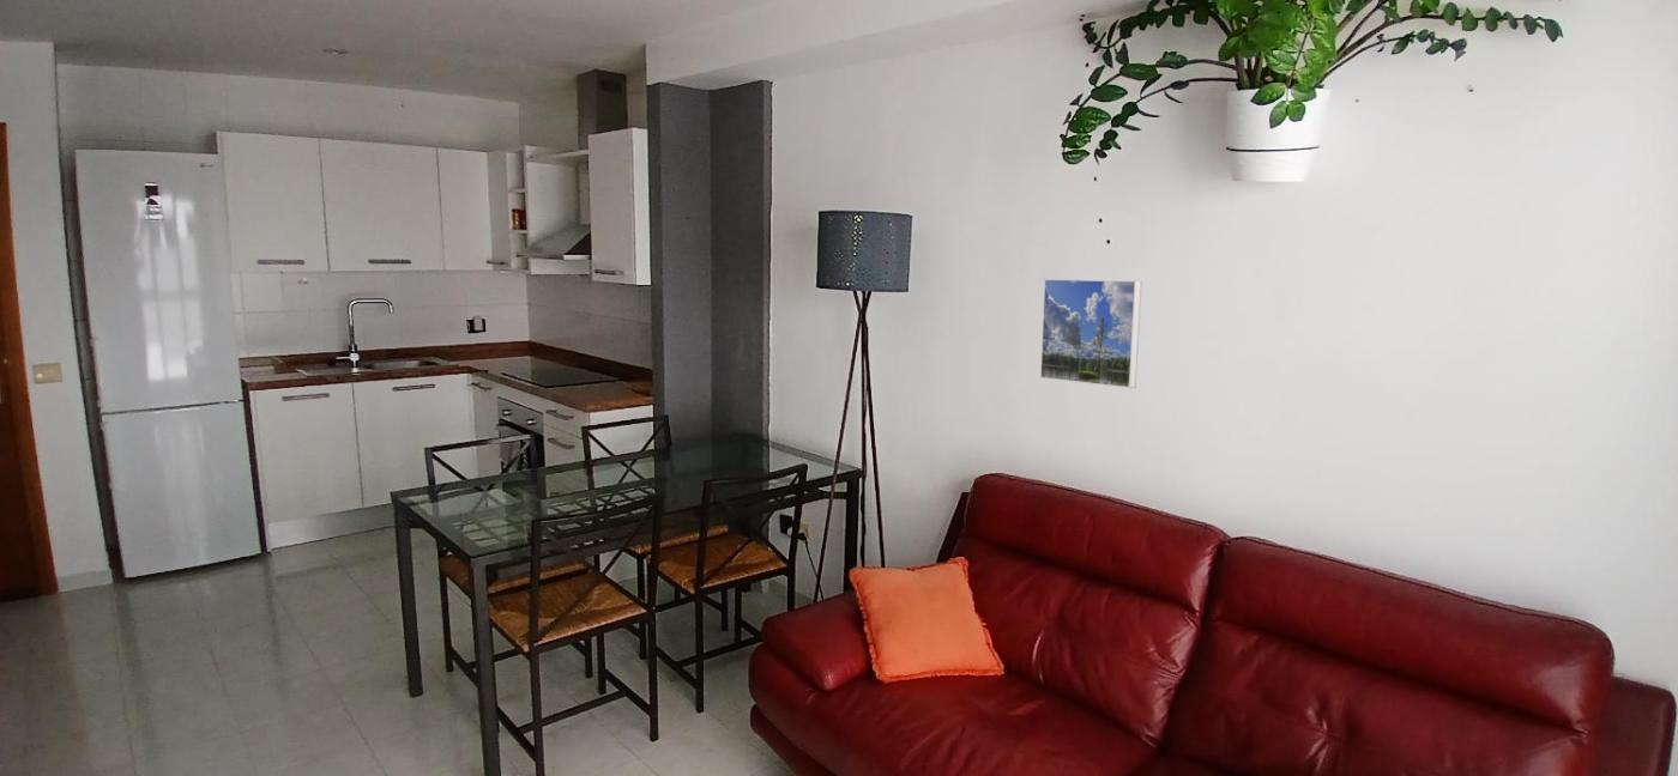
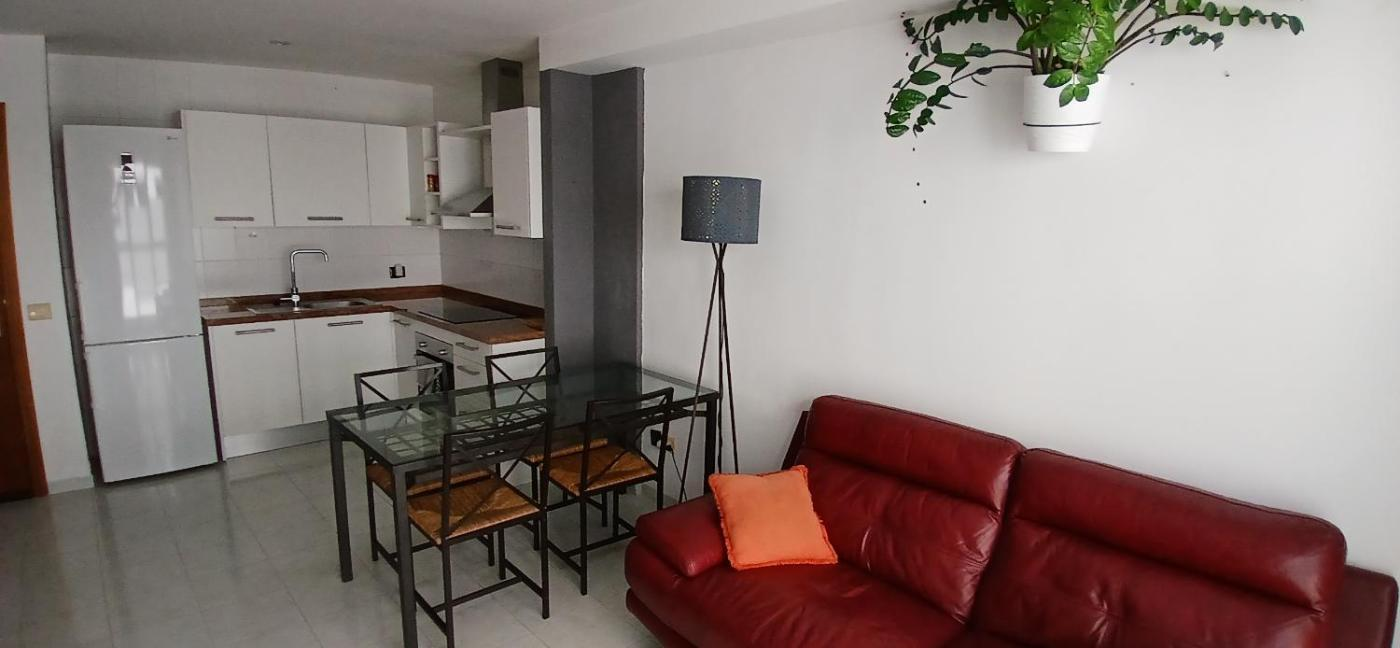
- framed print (1088, 331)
